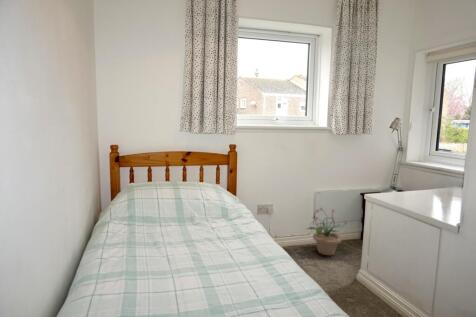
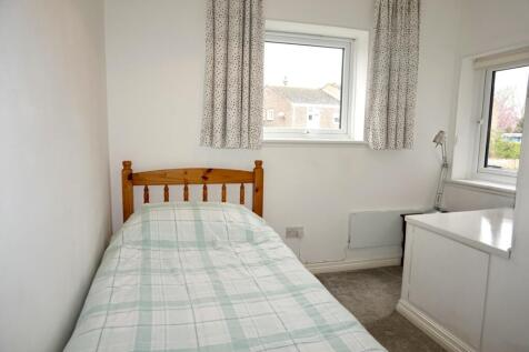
- potted plant (325, 230)
